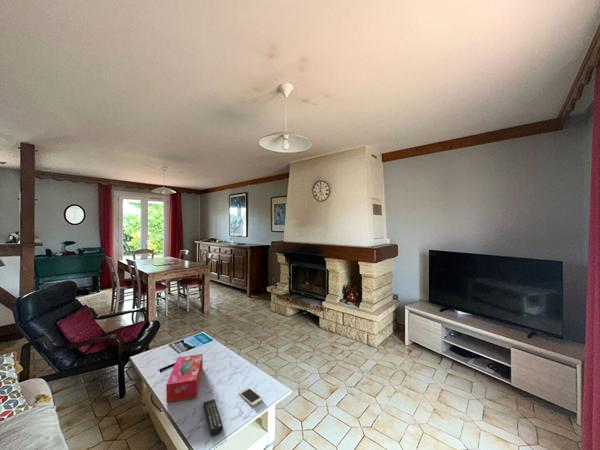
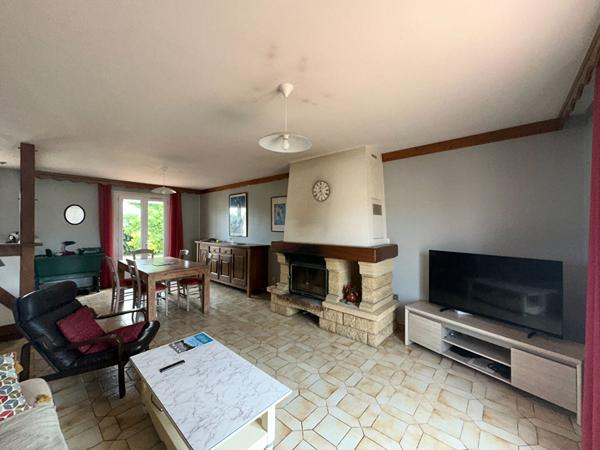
- tissue box (186, 375)
- remote control (212, 415)
- smartphone (250, 396)
